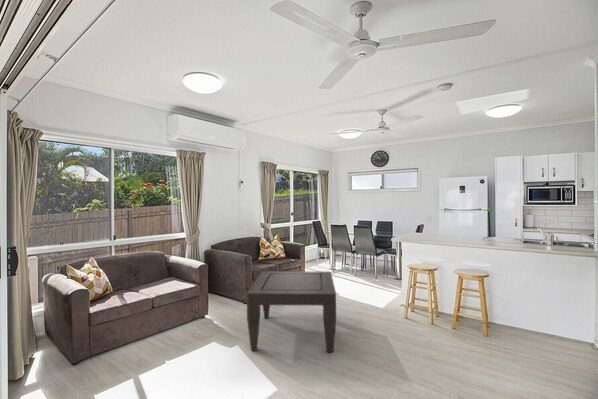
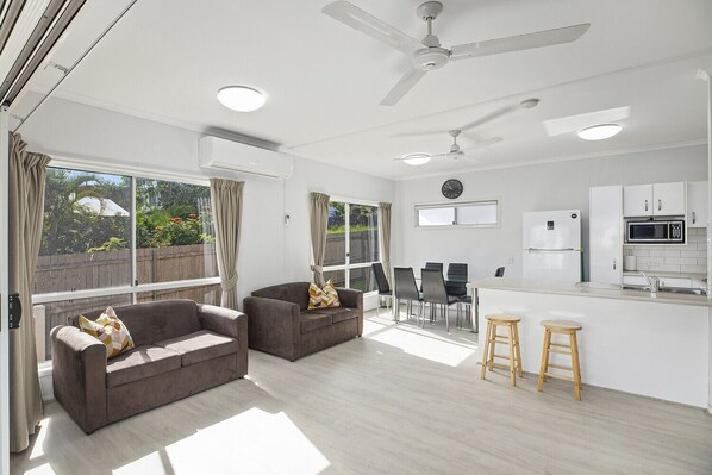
- coffee table (294, 304)
